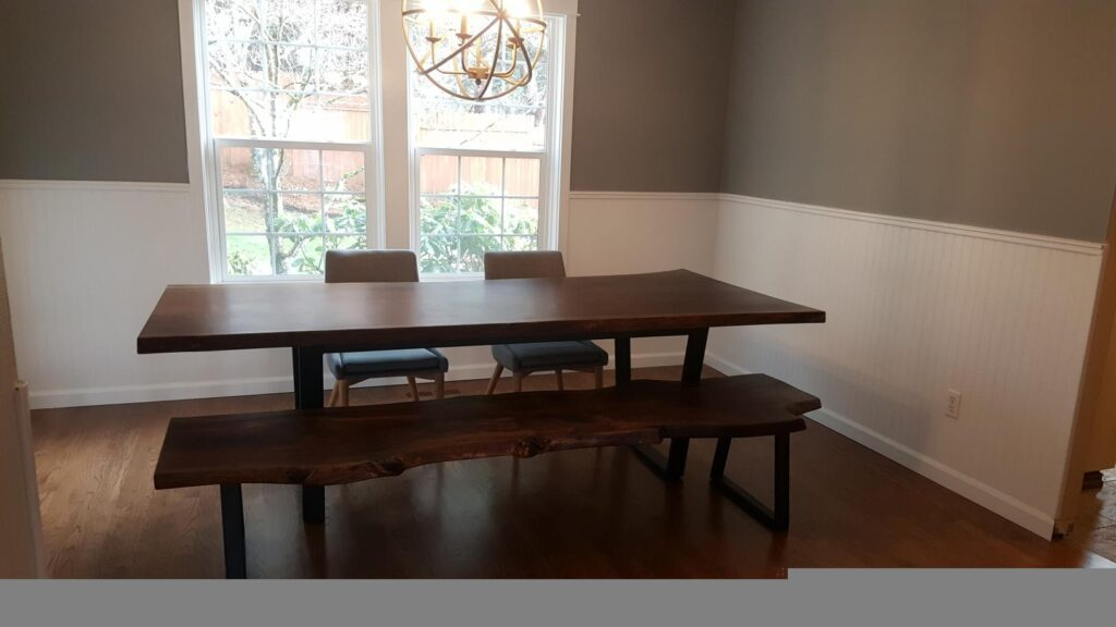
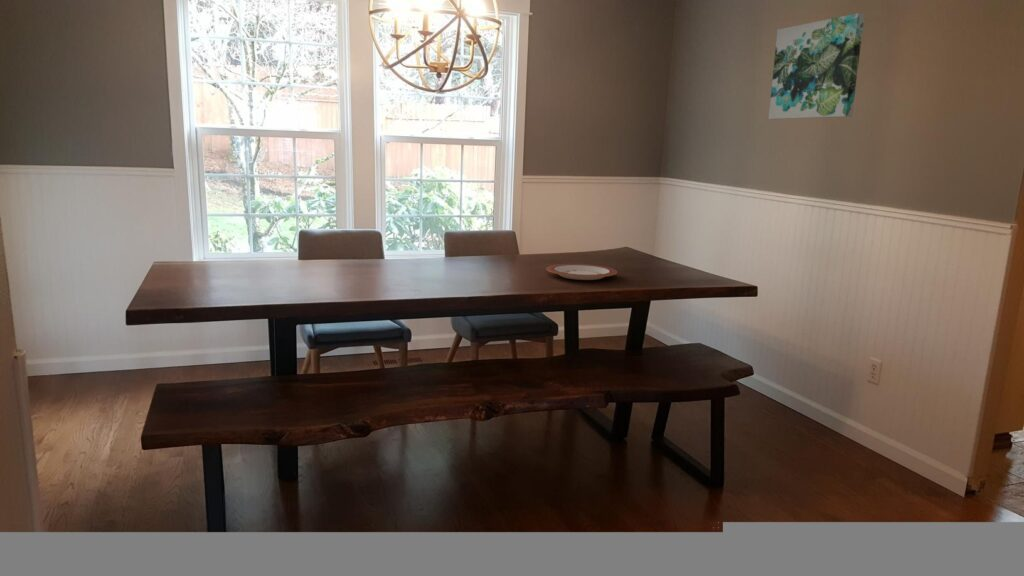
+ wall art (812, 70)
+ plate (581, 272)
